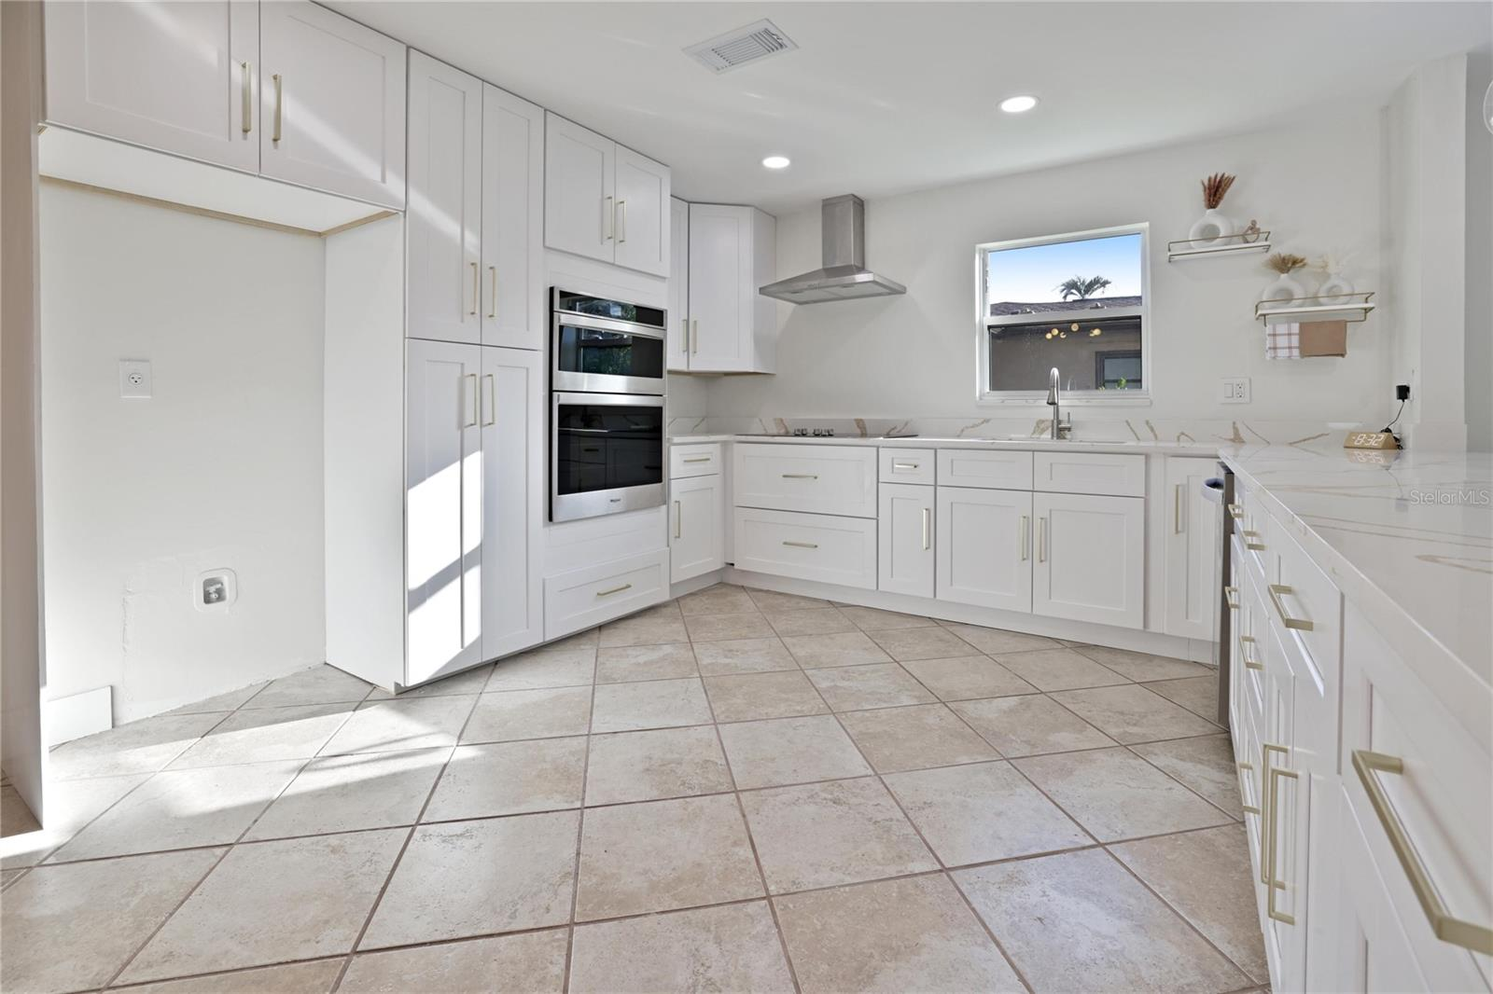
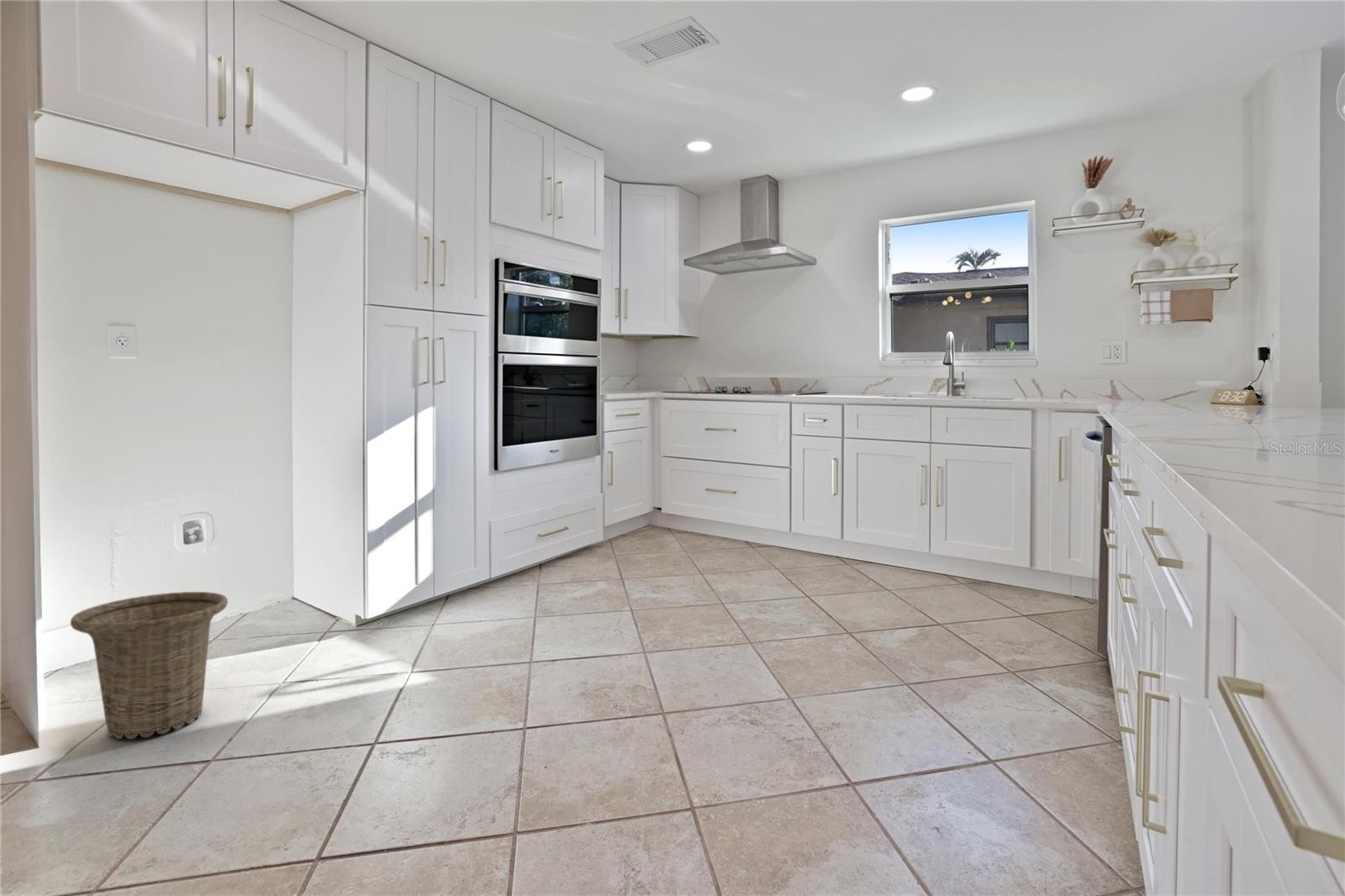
+ basket (155, 664)
